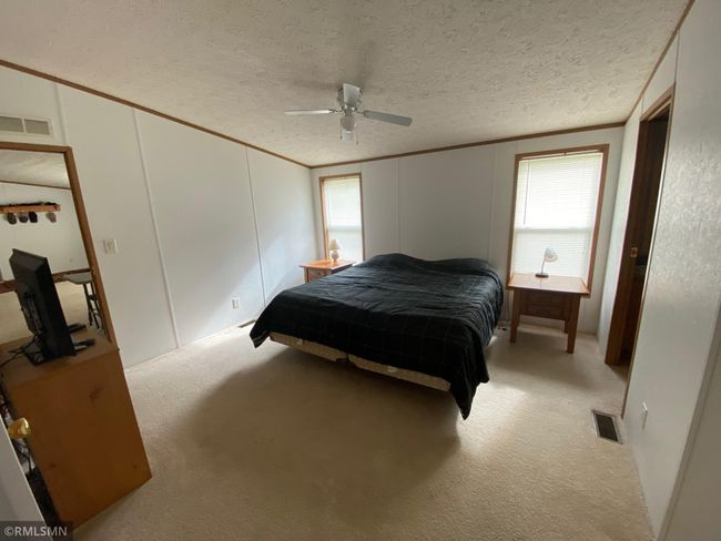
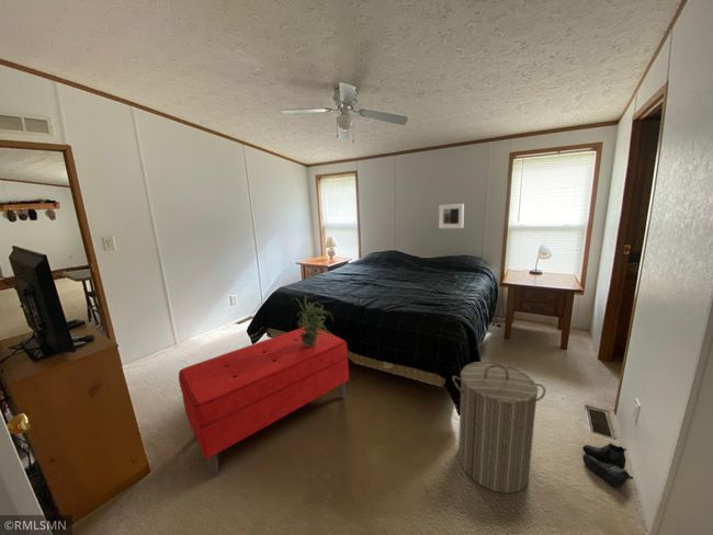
+ laundry hamper (495, 416)
+ boots (607, 460)
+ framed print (451, 216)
+ potted plant (310, 320)
+ bench (272, 385)
